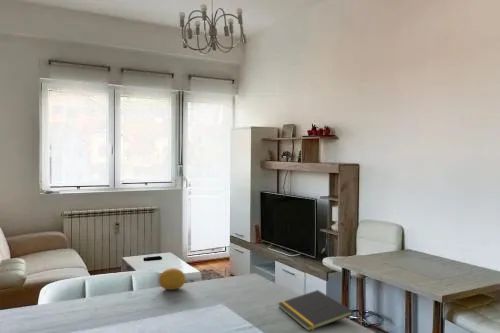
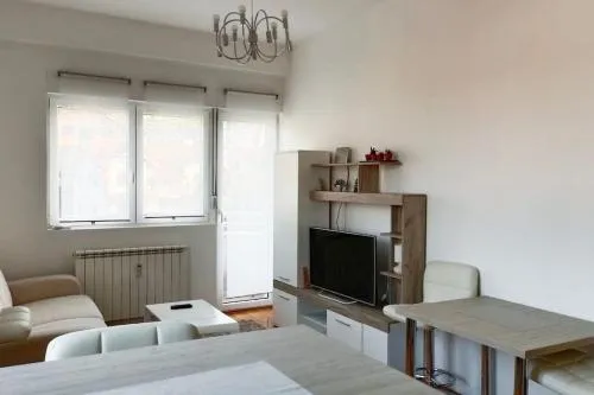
- fruit (172, 278)
- notepad (313, 308)
